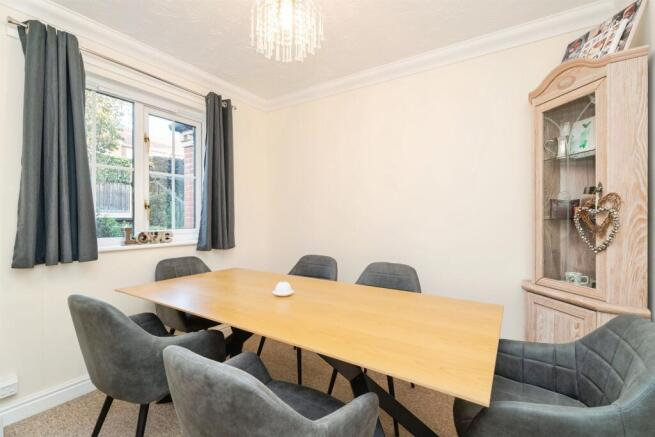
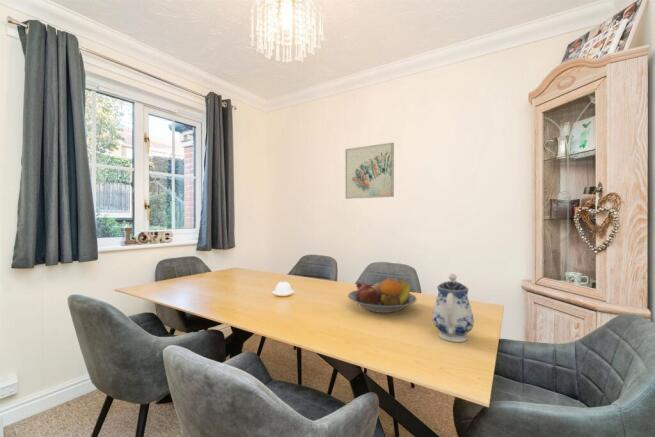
+ wall art (368, 172)
+ fruit bowl (381, 293)
+ teapot (452, 305)
